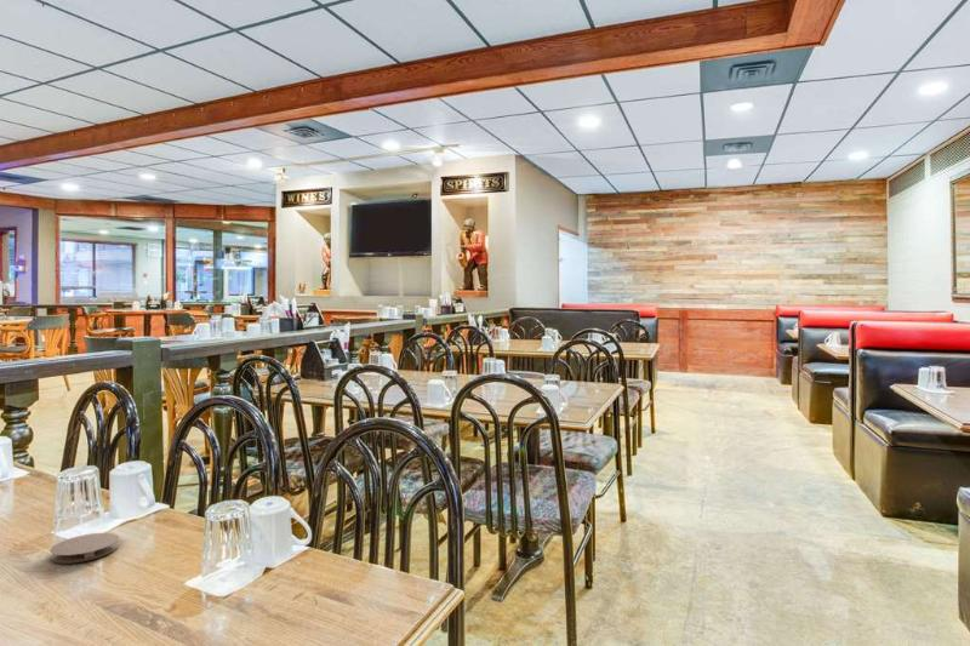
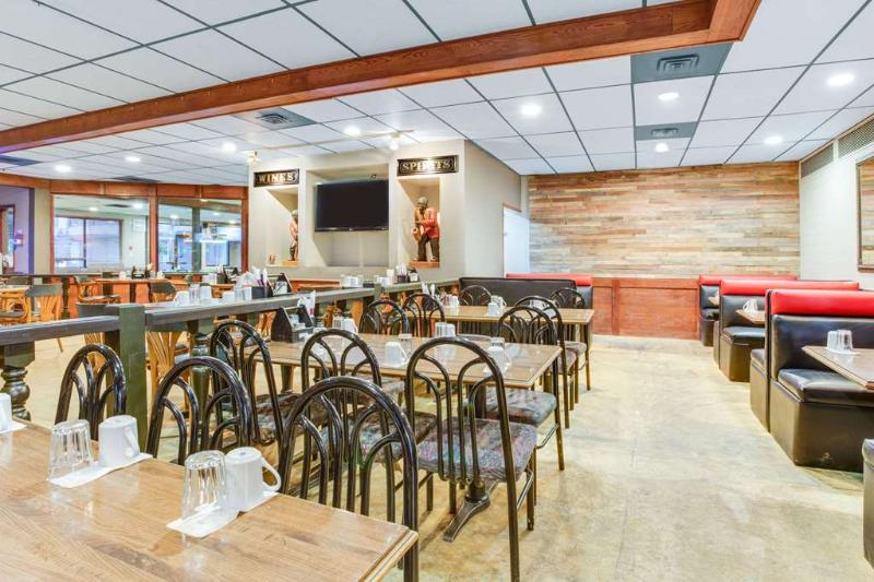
- coaster (85, 547)
